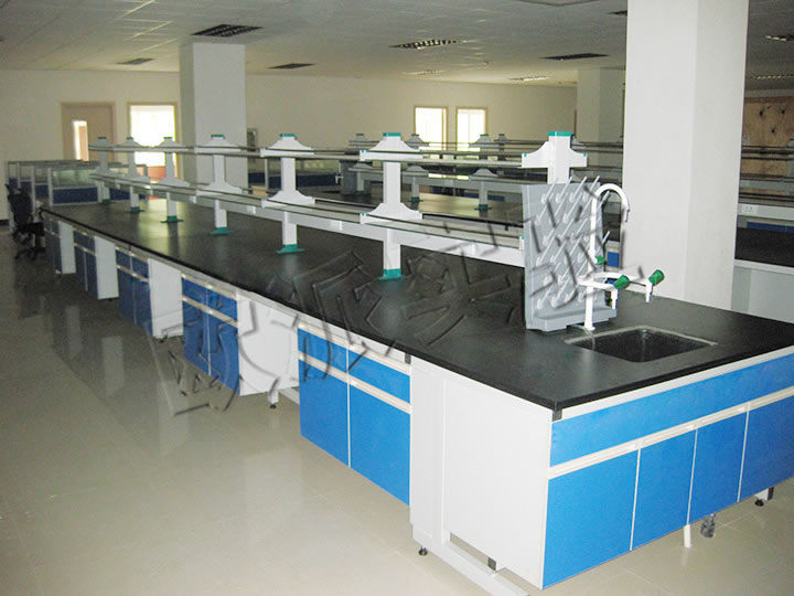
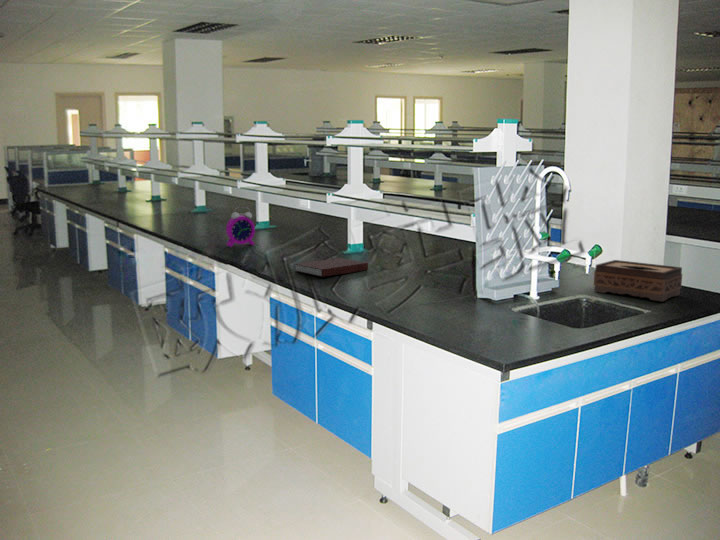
+ notebook (331, 266)
+ alarm clock (240, 226)
+ tissue box (637, 279)
